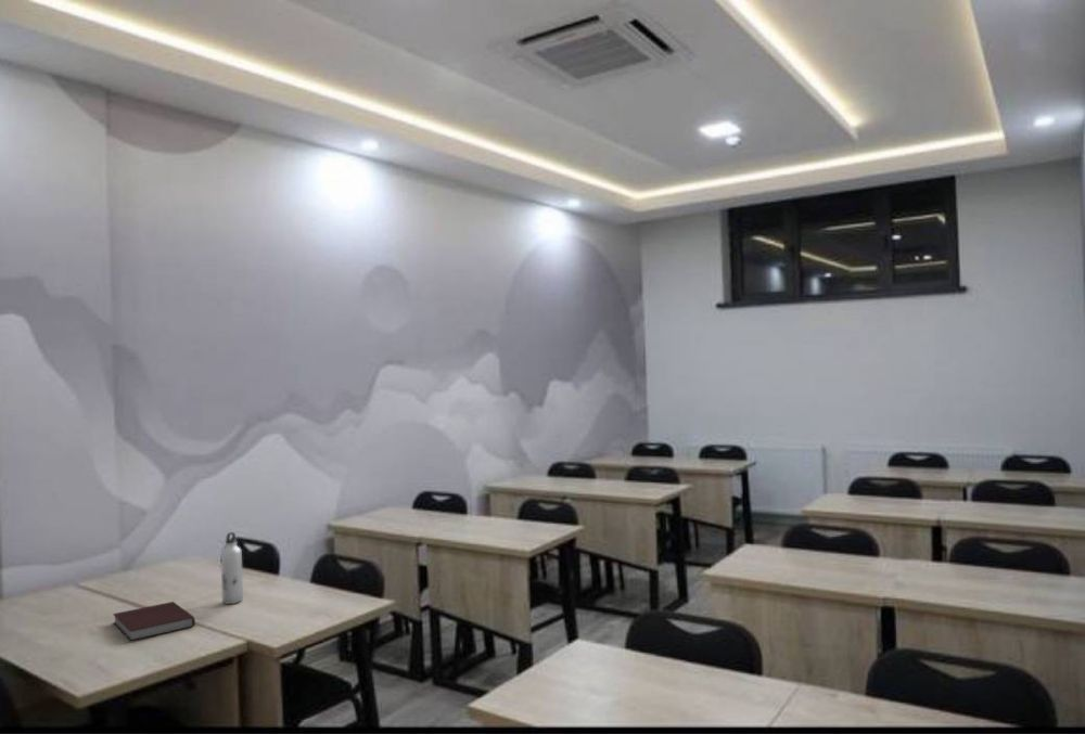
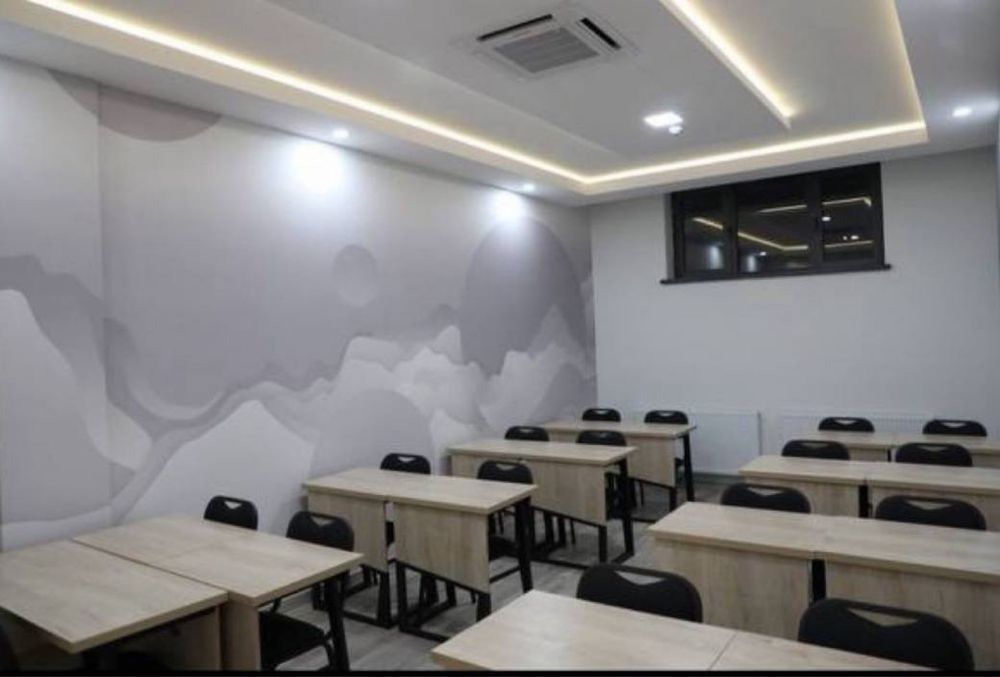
- water bottle (231, 566)
- notebook (153, 619)
